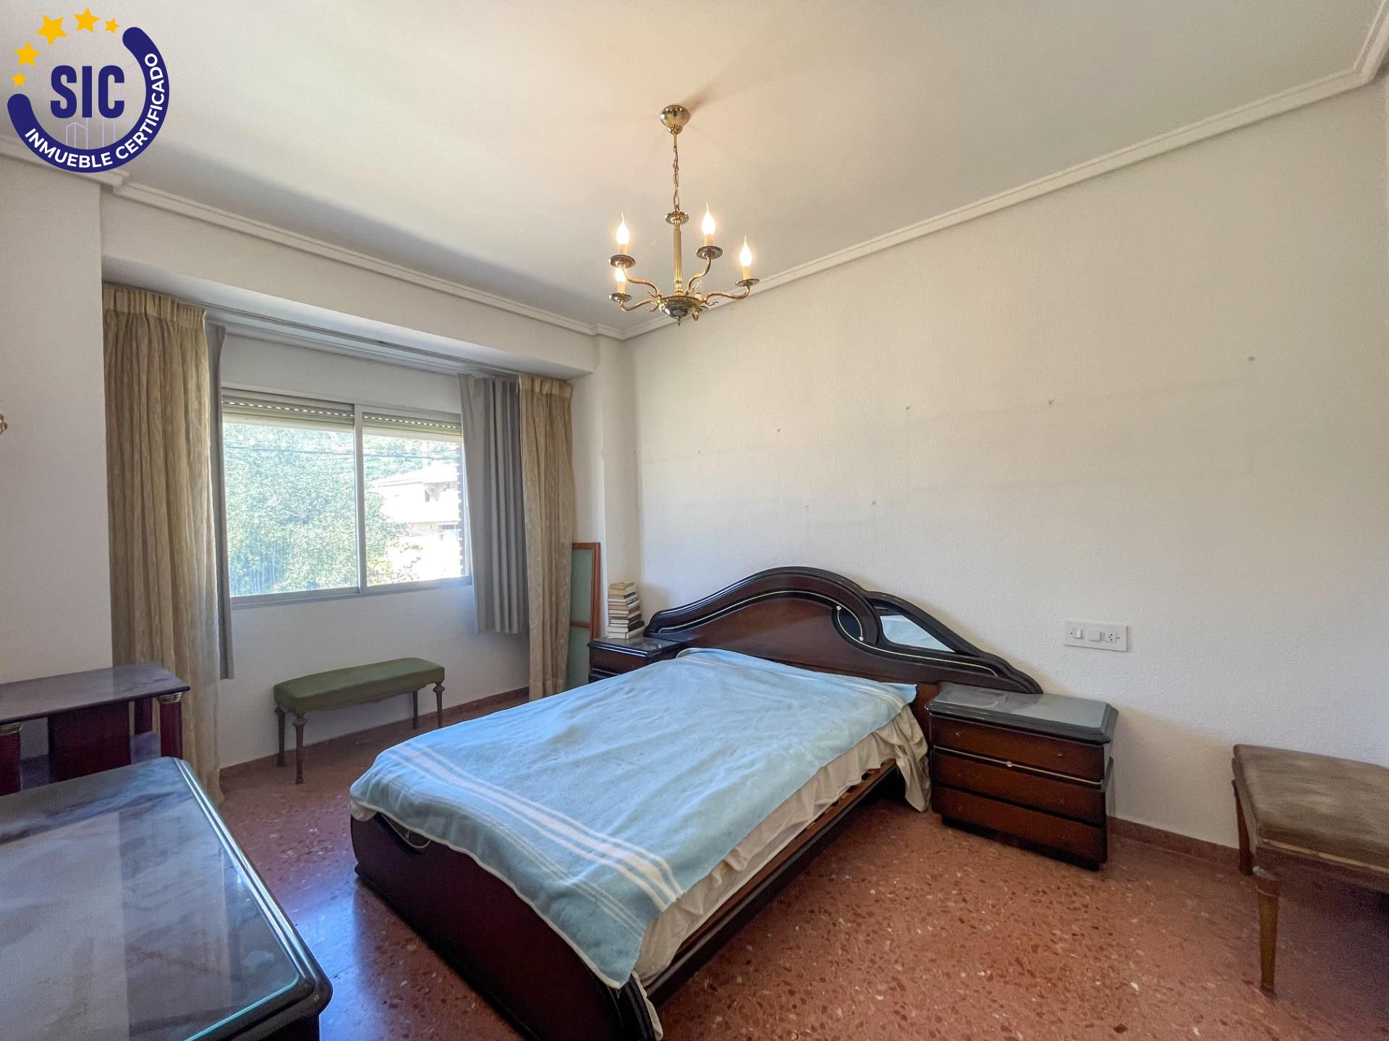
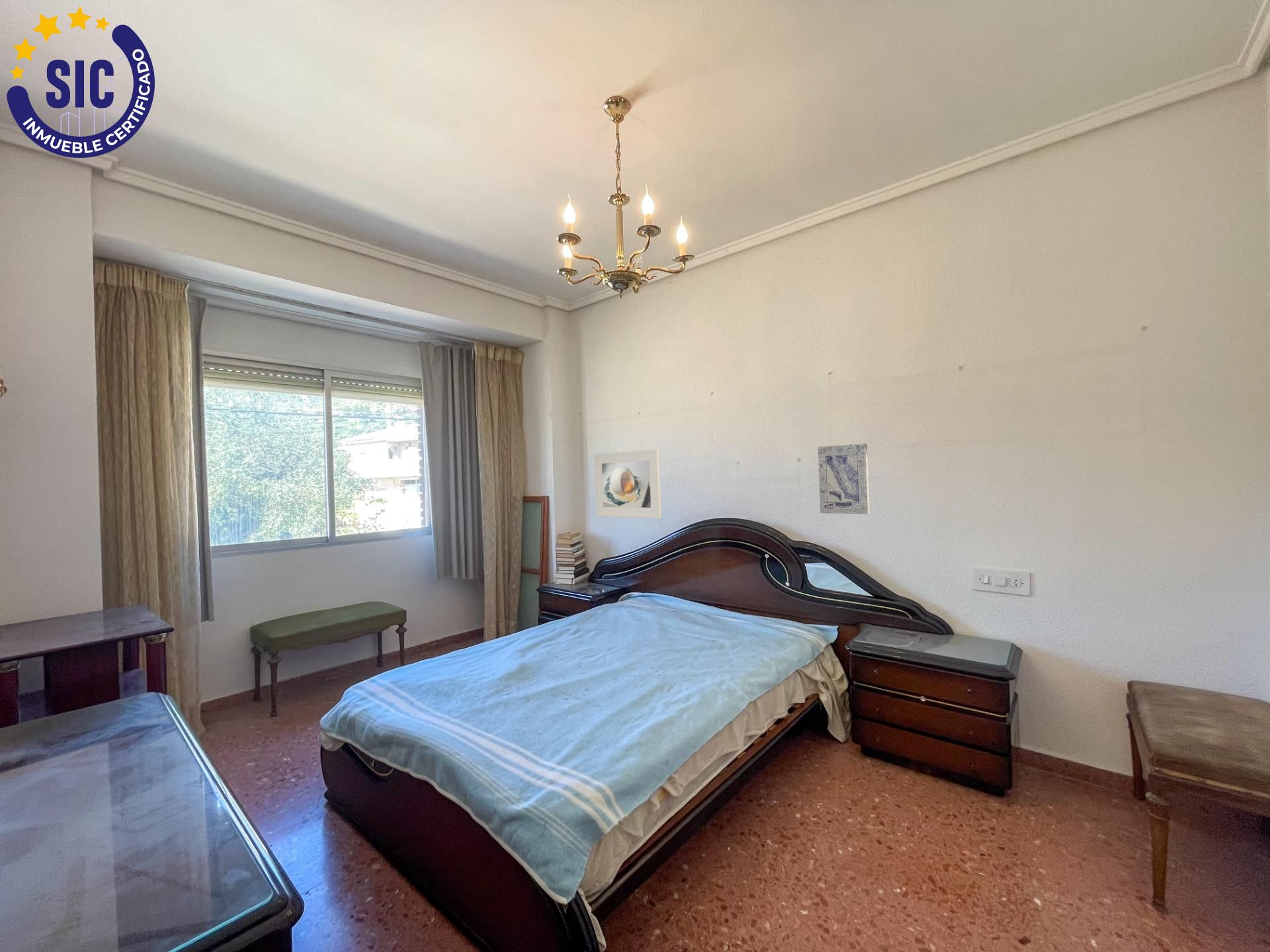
+ wall art (843, 479)
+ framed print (626, 485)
